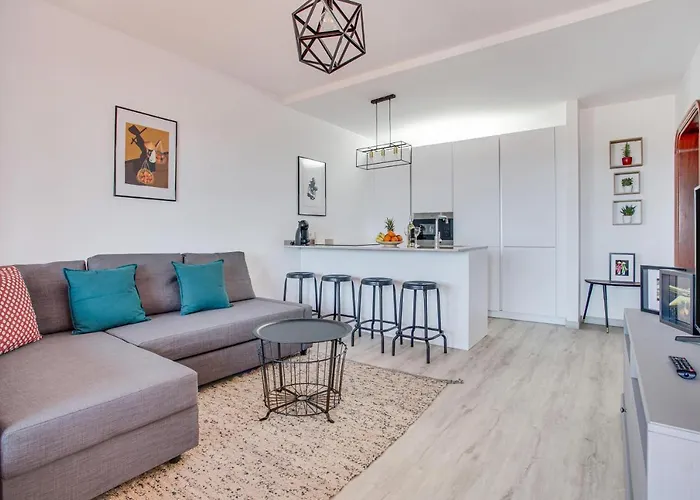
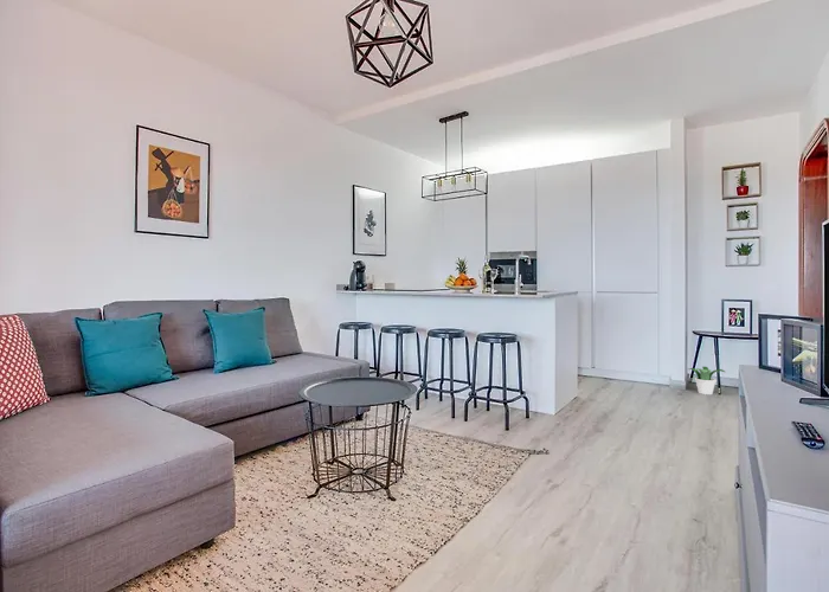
+ potted plant (706, 380)
